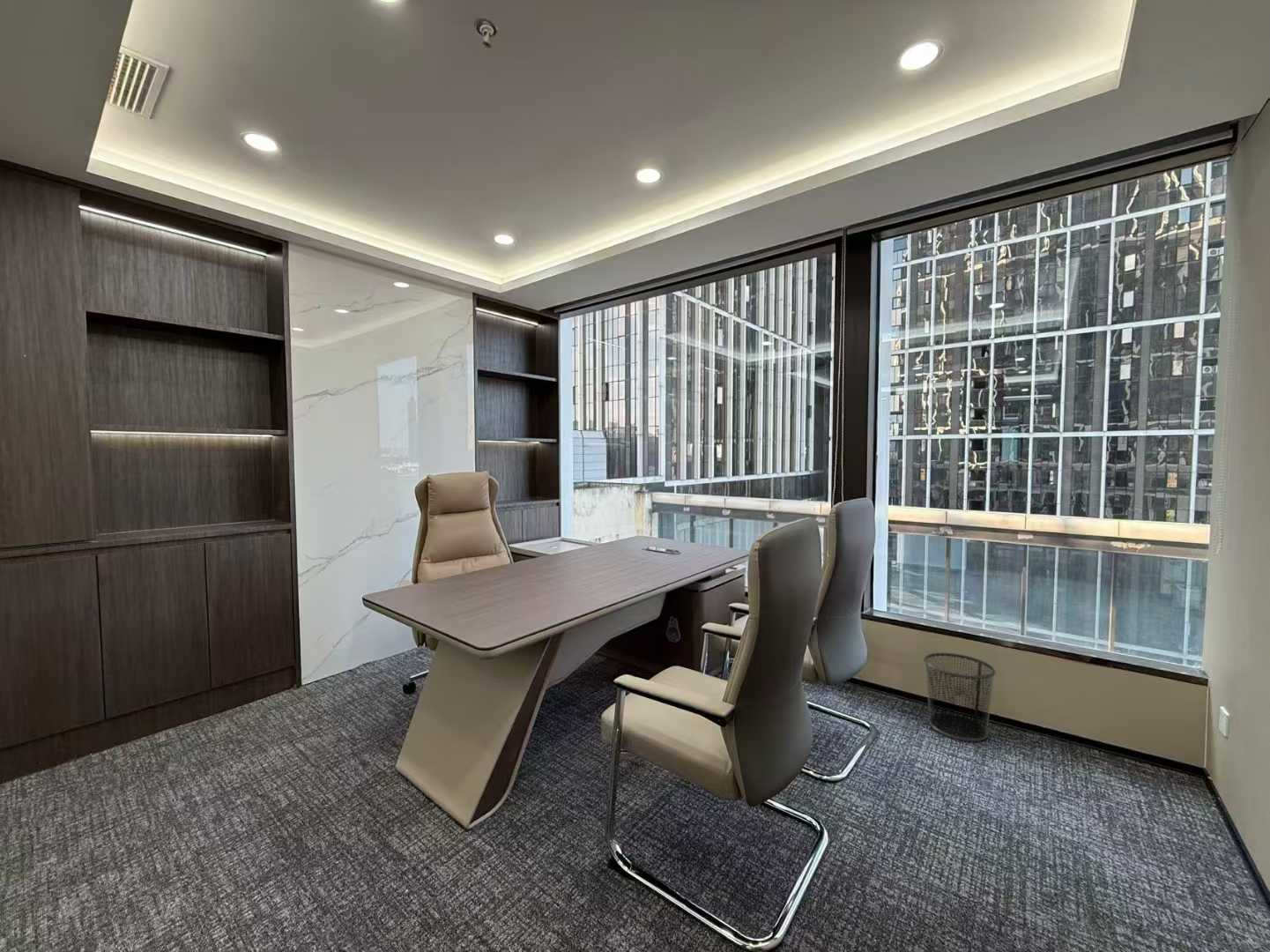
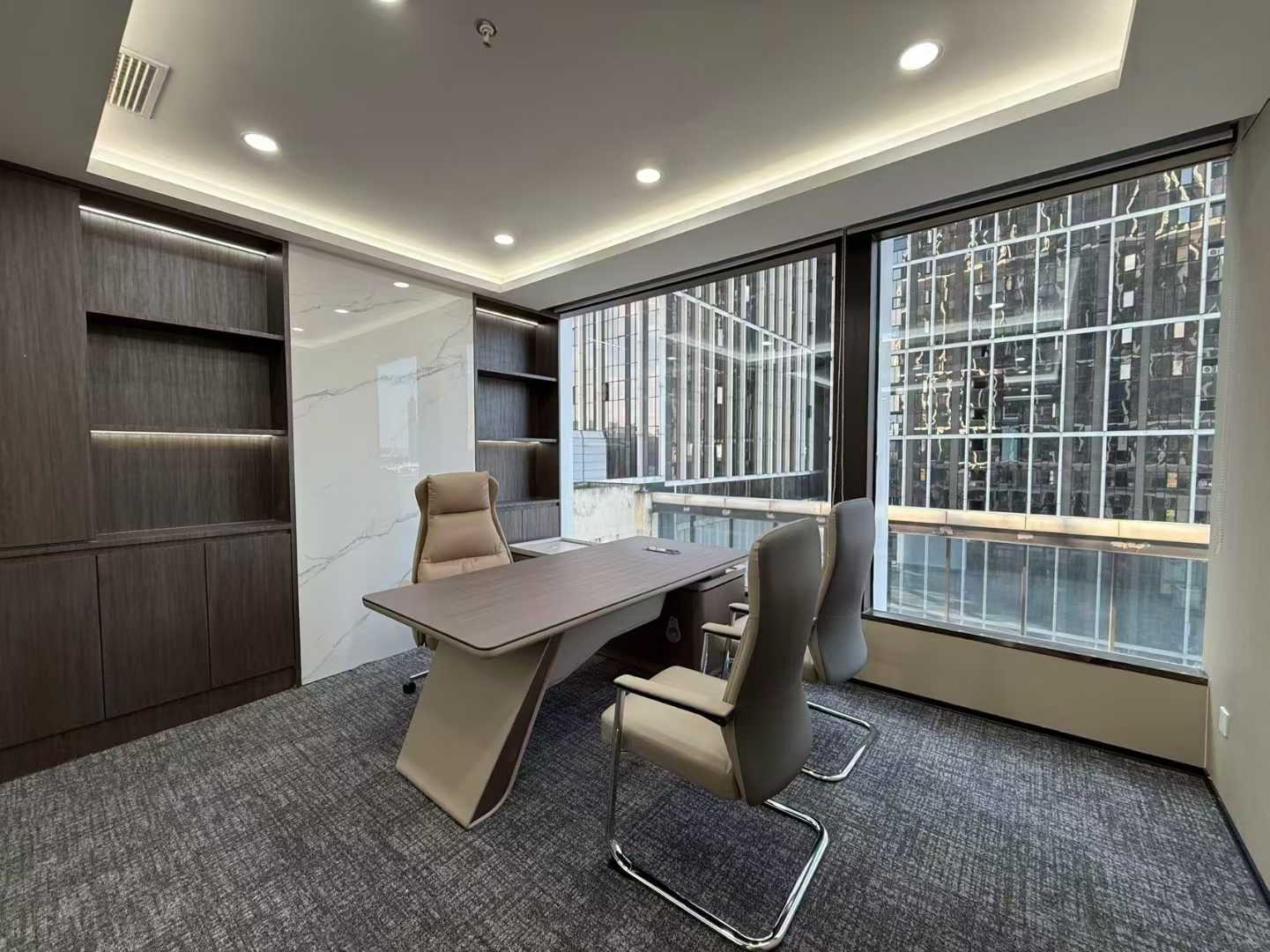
- waste bin (958, 695)
